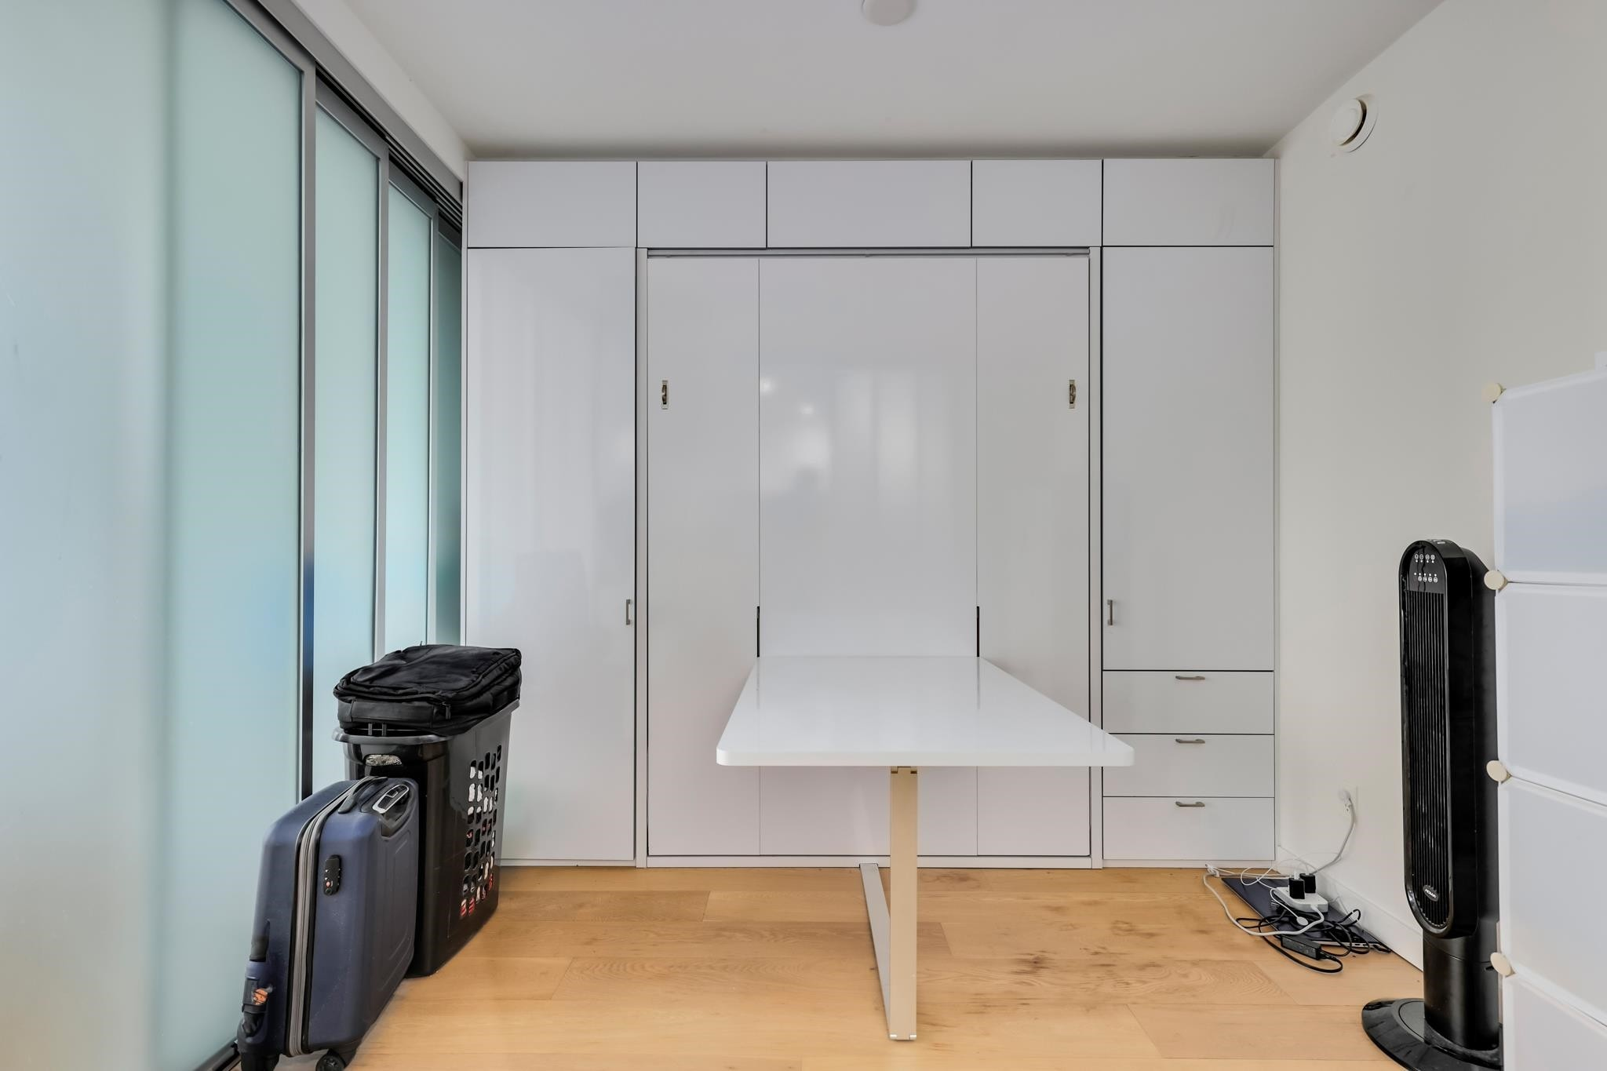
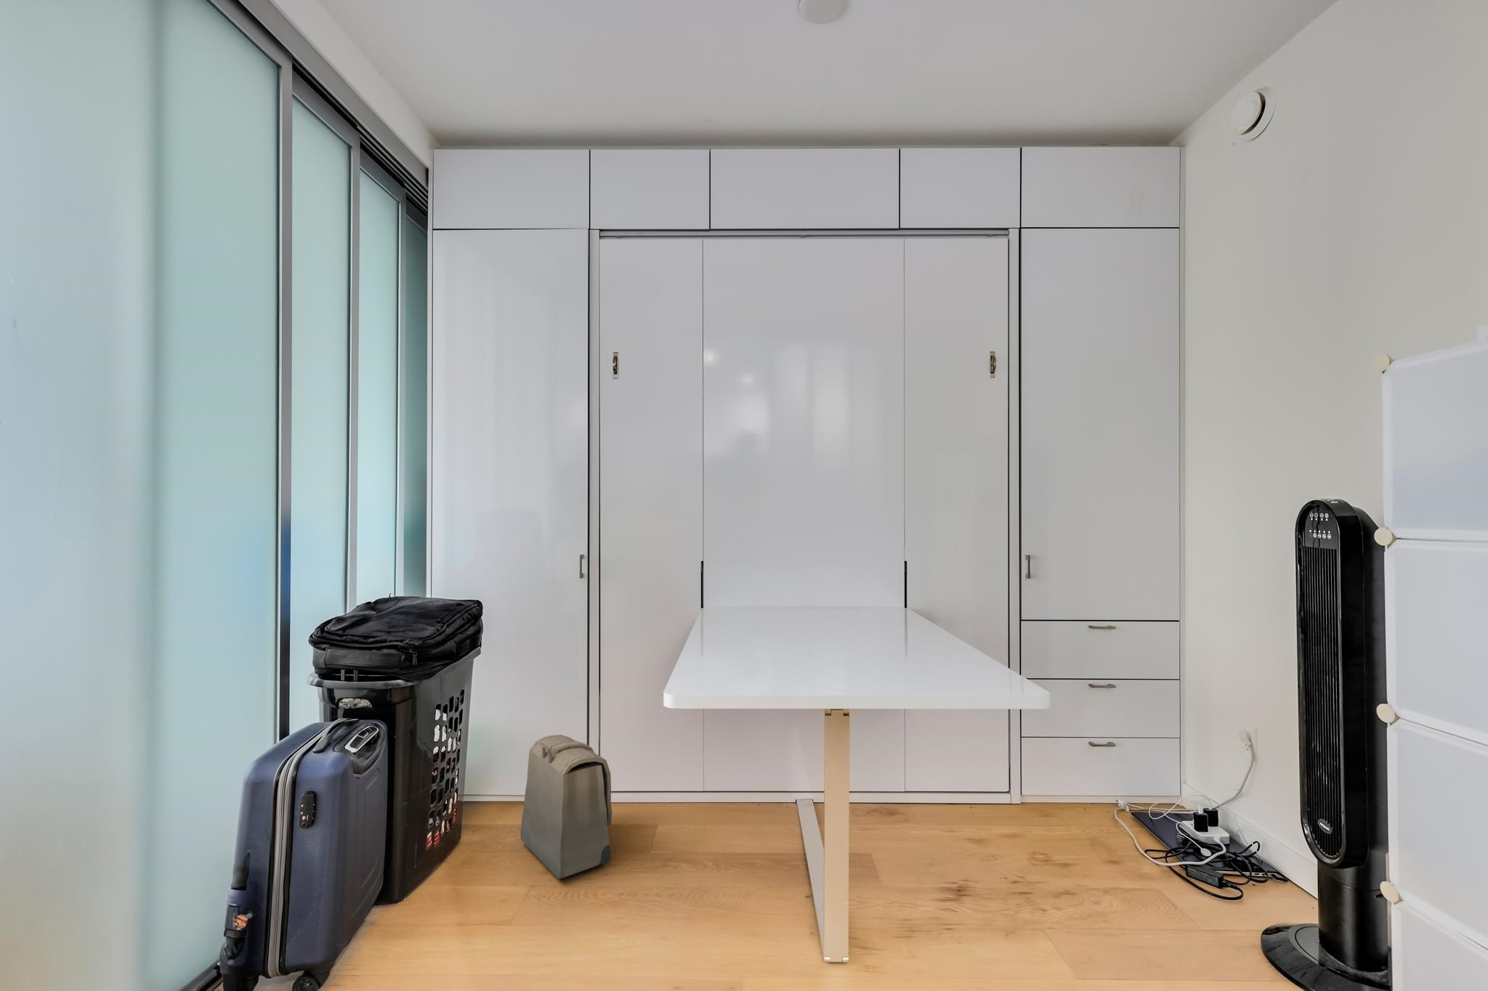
+ backpack (569, 795)
